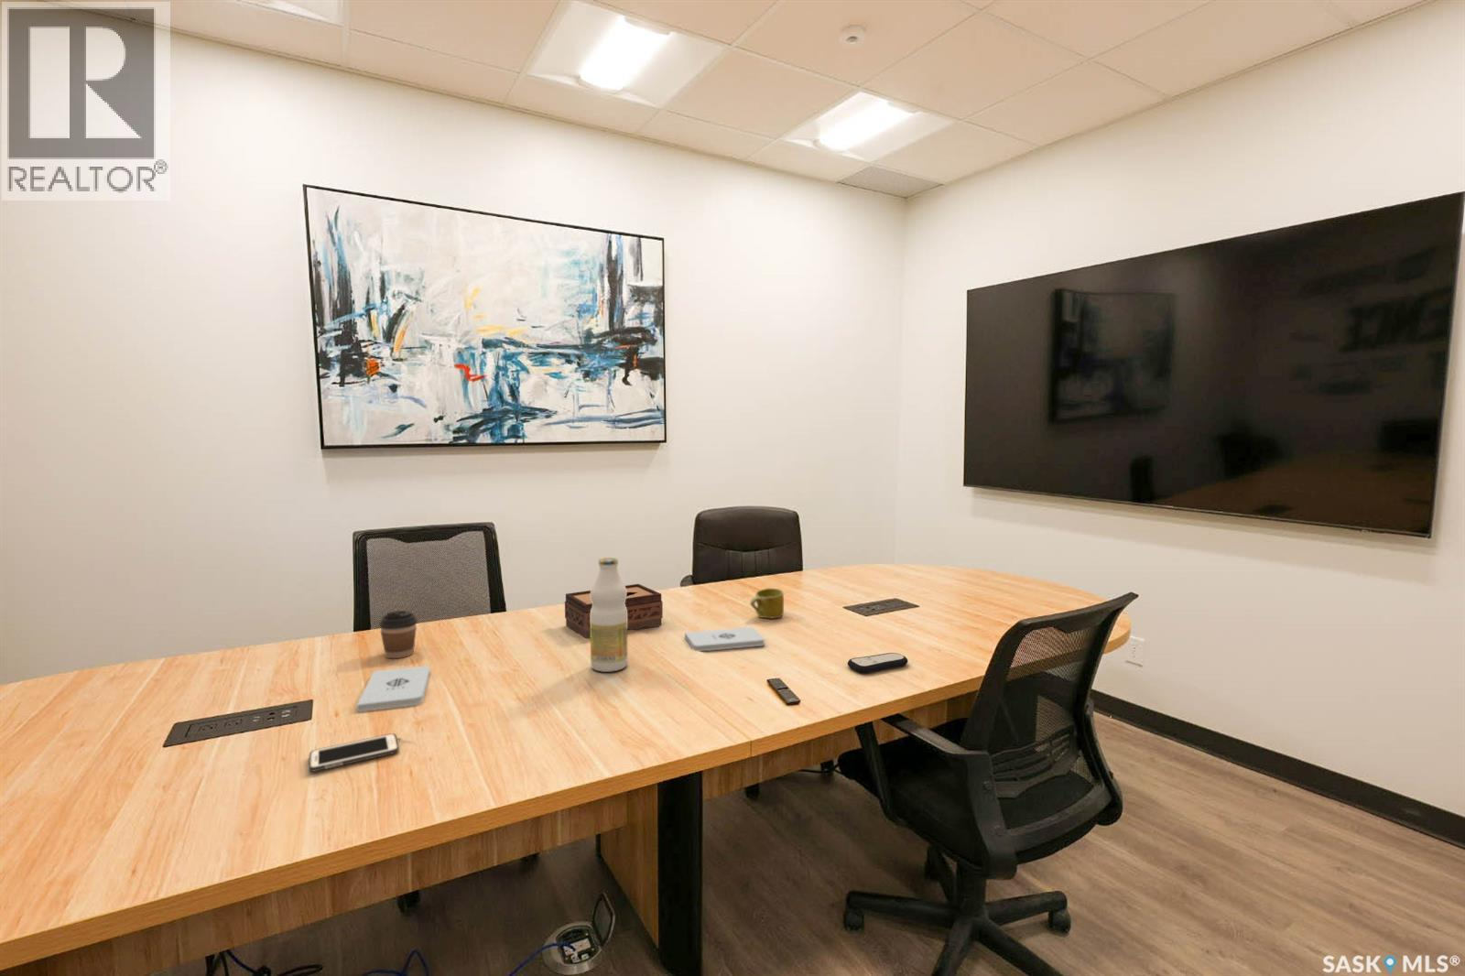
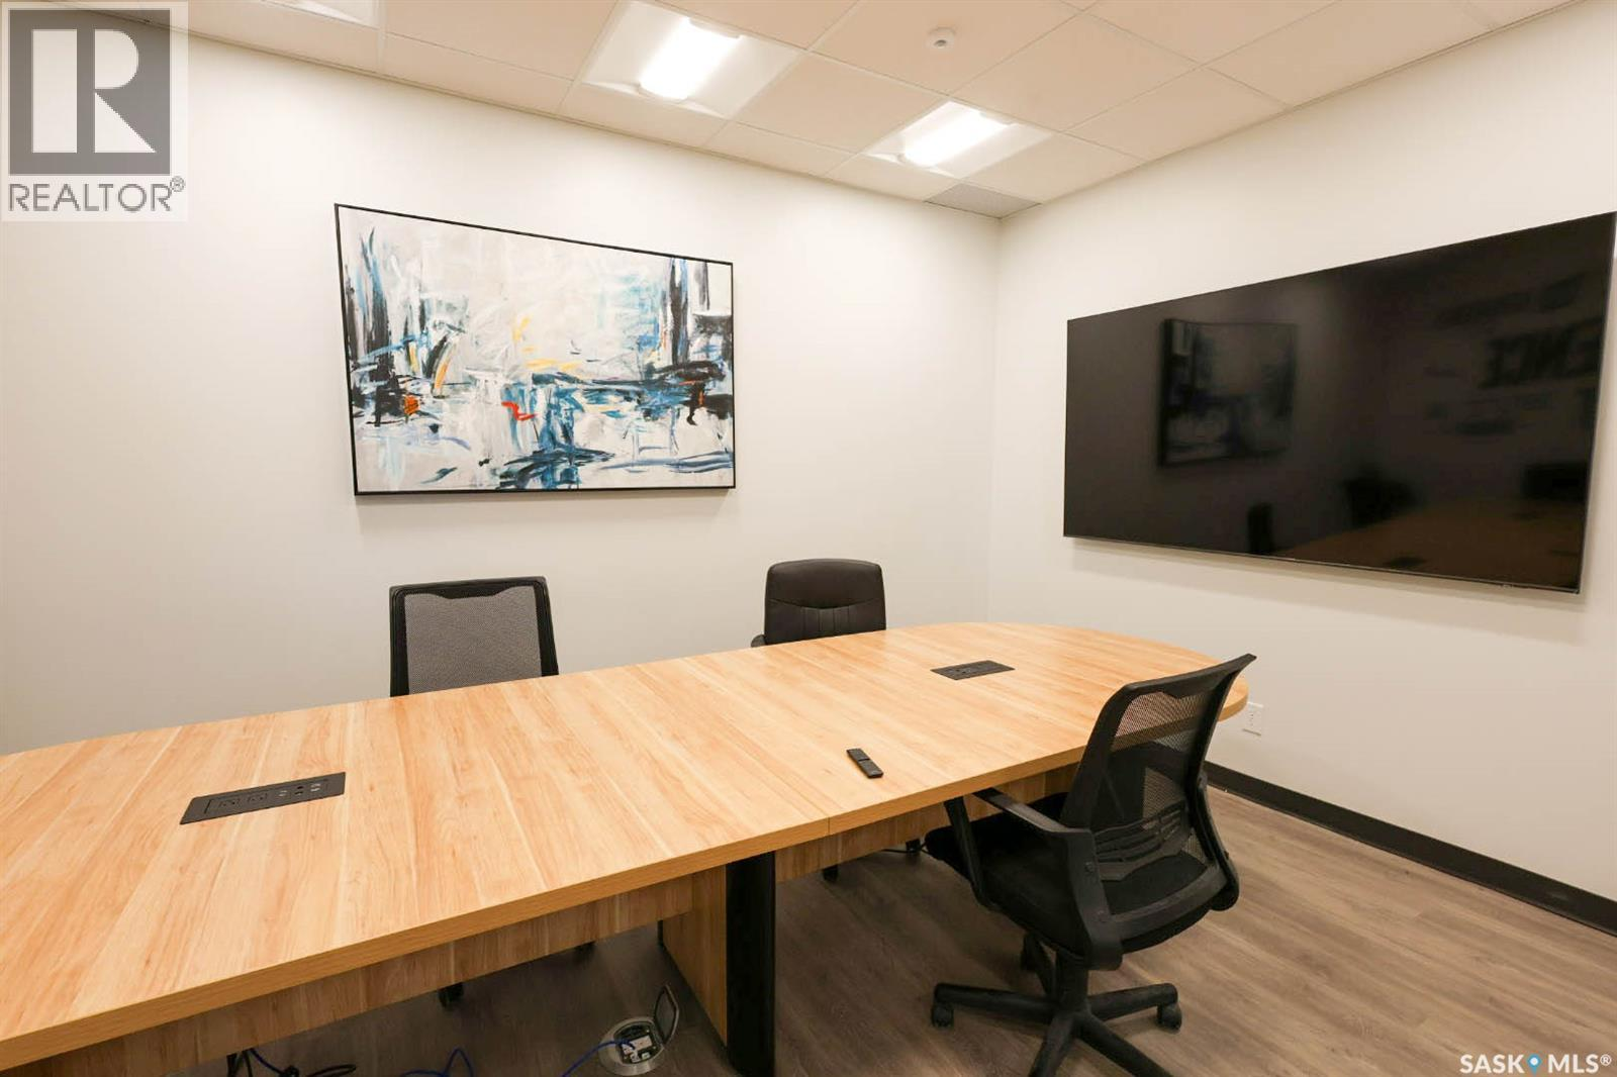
- tissue box (625, 606)
- remote control (878, 662)
- notepad (396, 686)
- mug (766, 603)
- coffee cup (399, 632)
- cell phone (354, 752)
- bottle (608, 612)
- notepad (724, 638)
